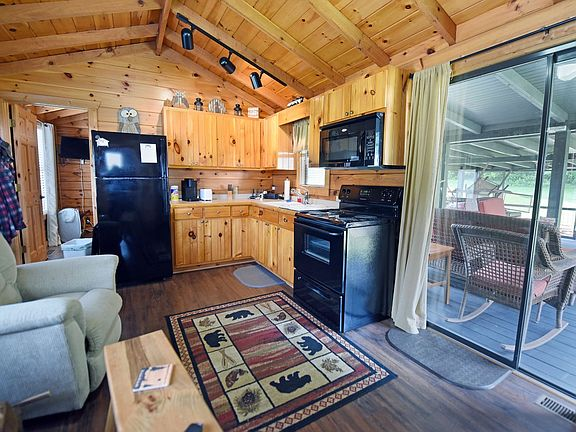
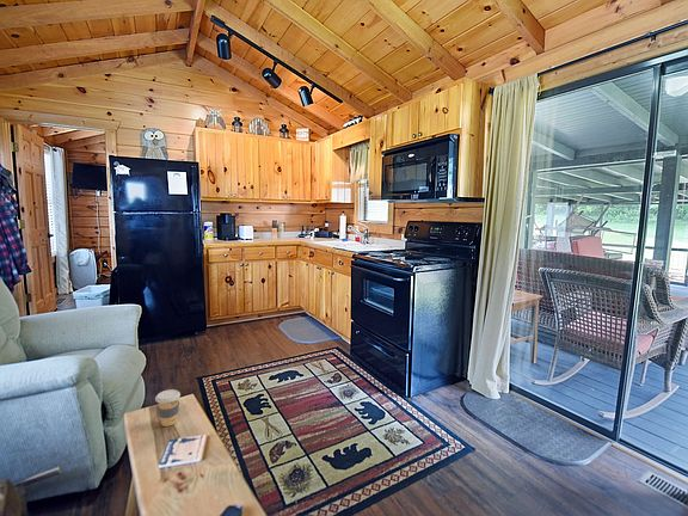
+ coffee cup (168, 407)
